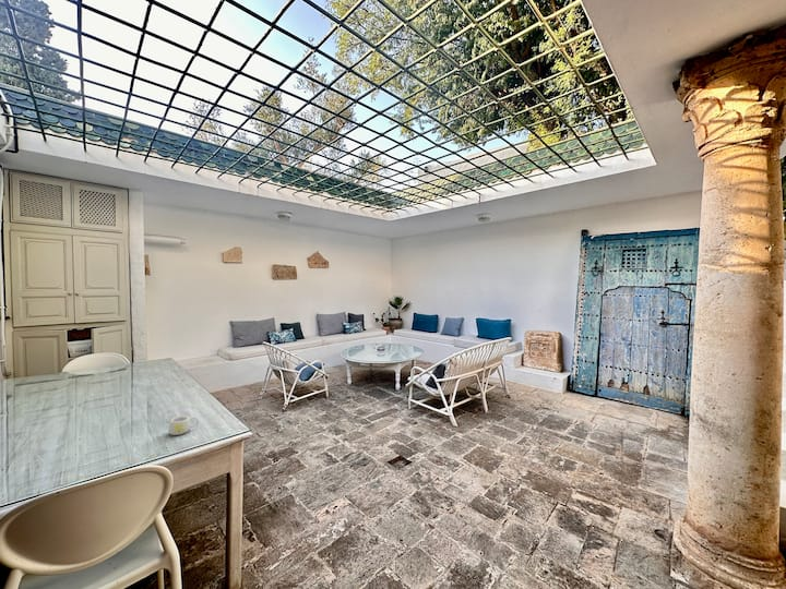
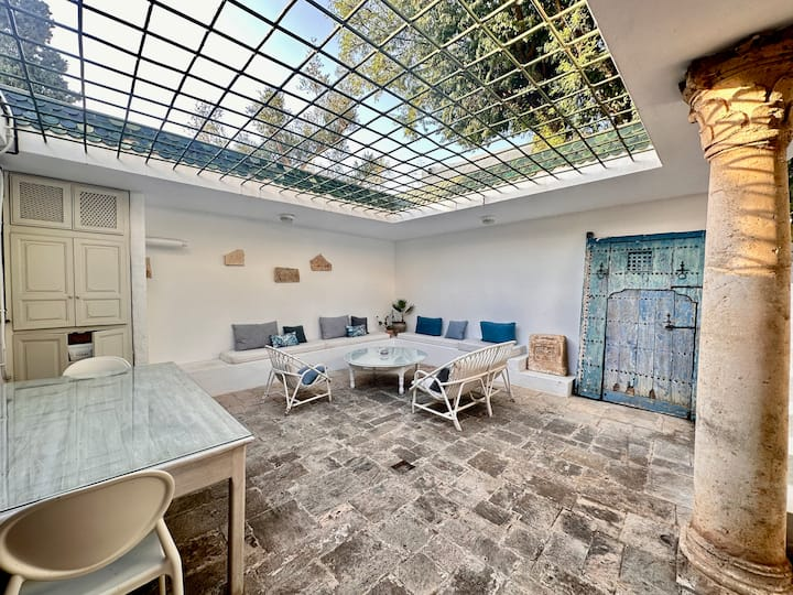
- mug (183, 424)
